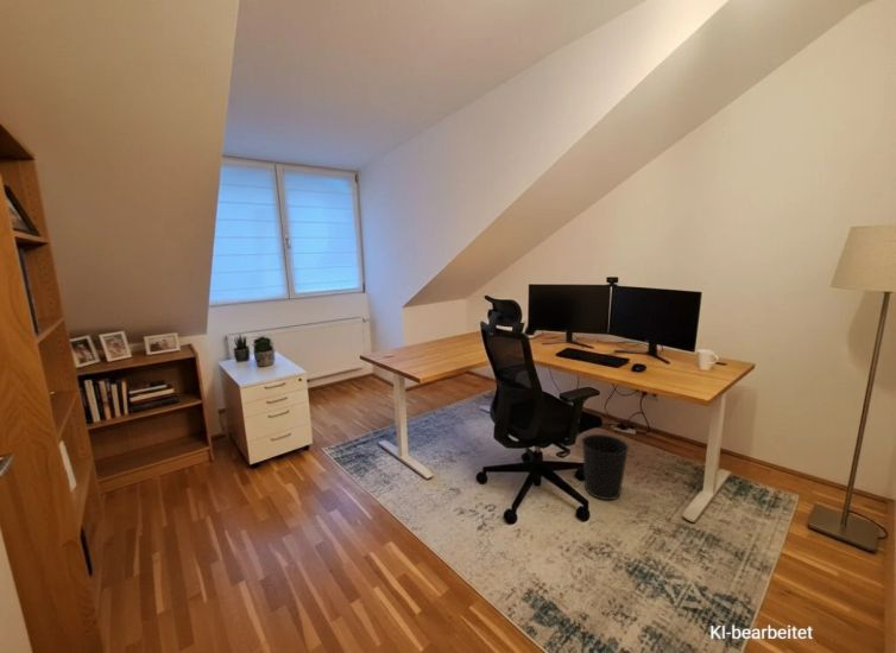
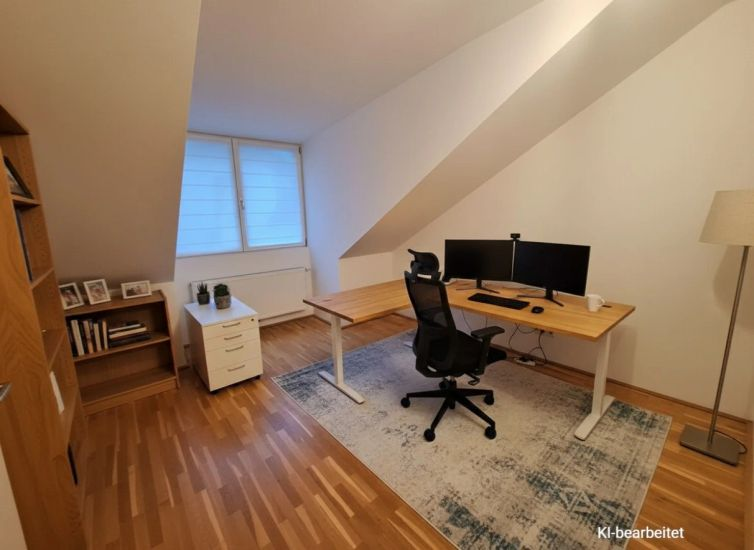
- wastebasket (602, 467)
